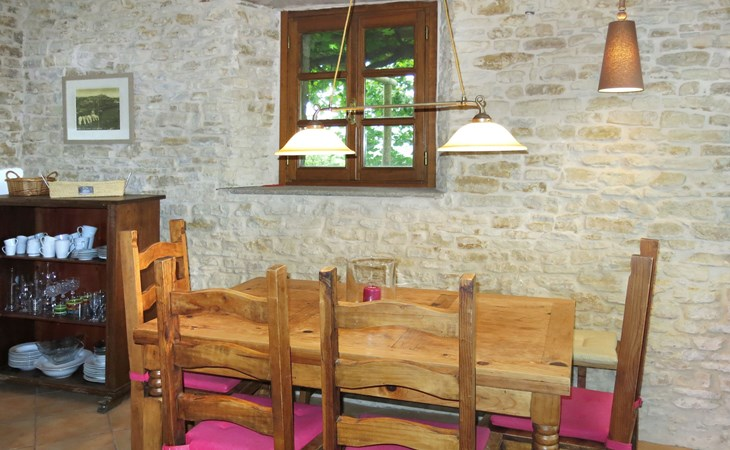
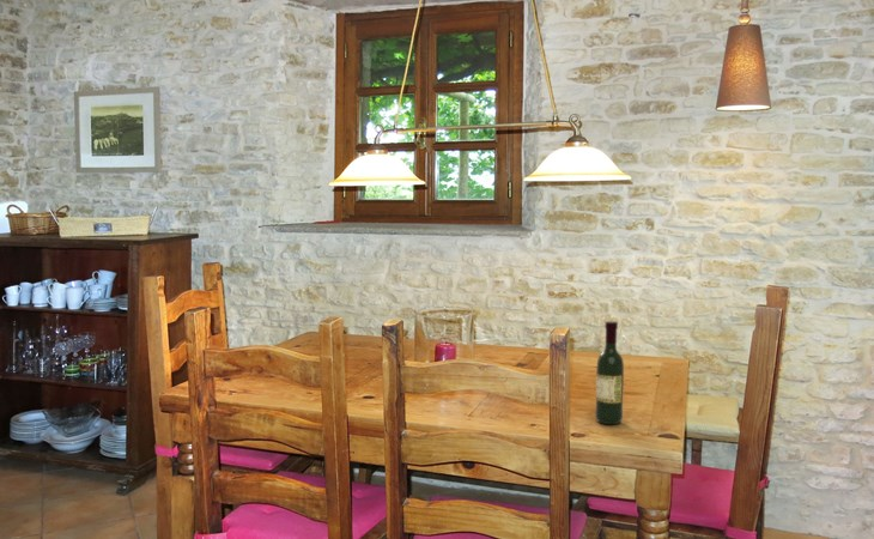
+ wine bottle (609, 371)
